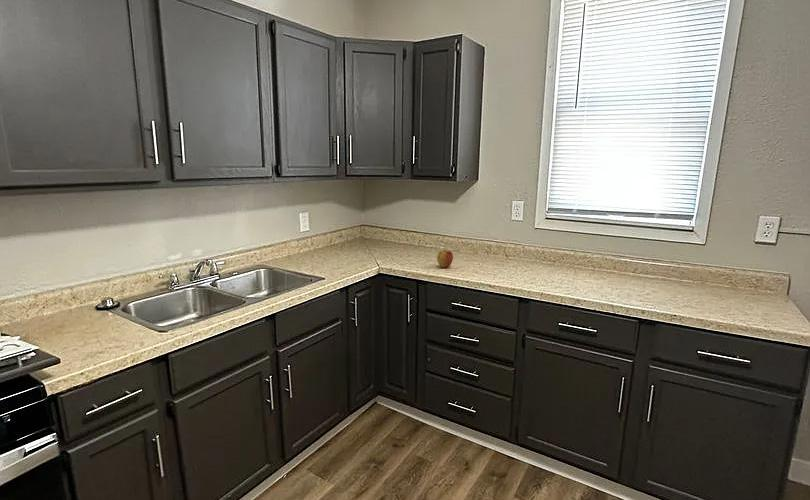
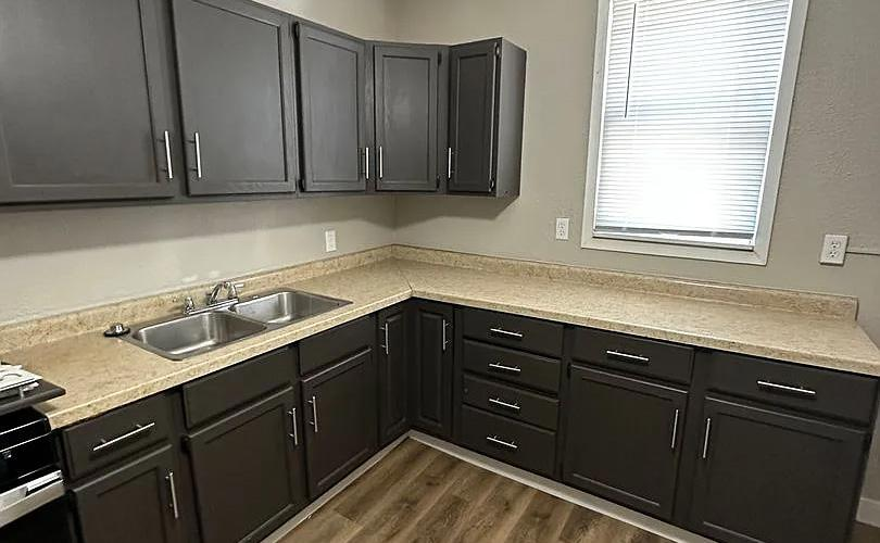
- apple (444, 258)
